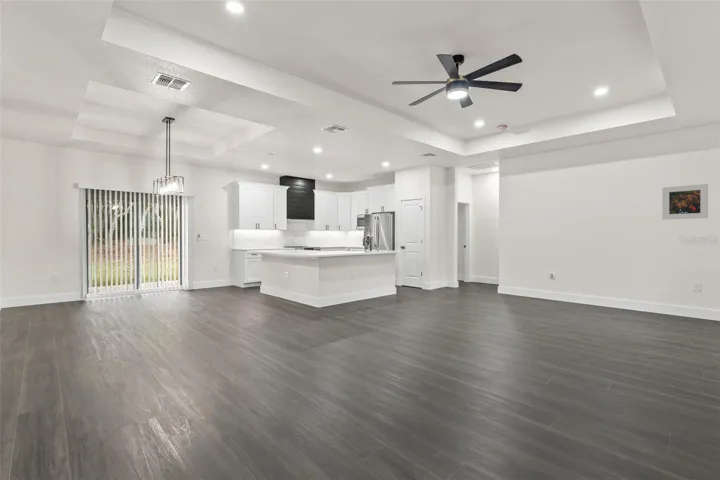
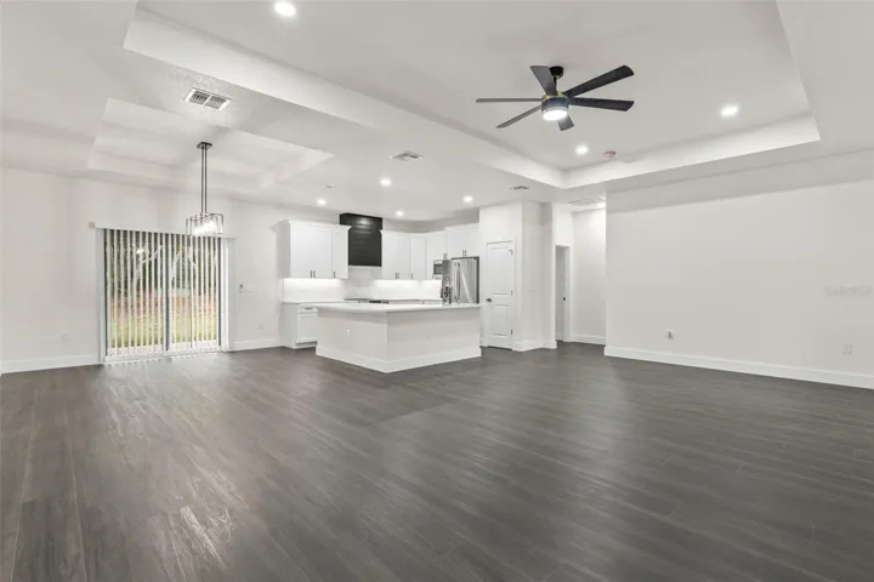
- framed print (684, 202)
